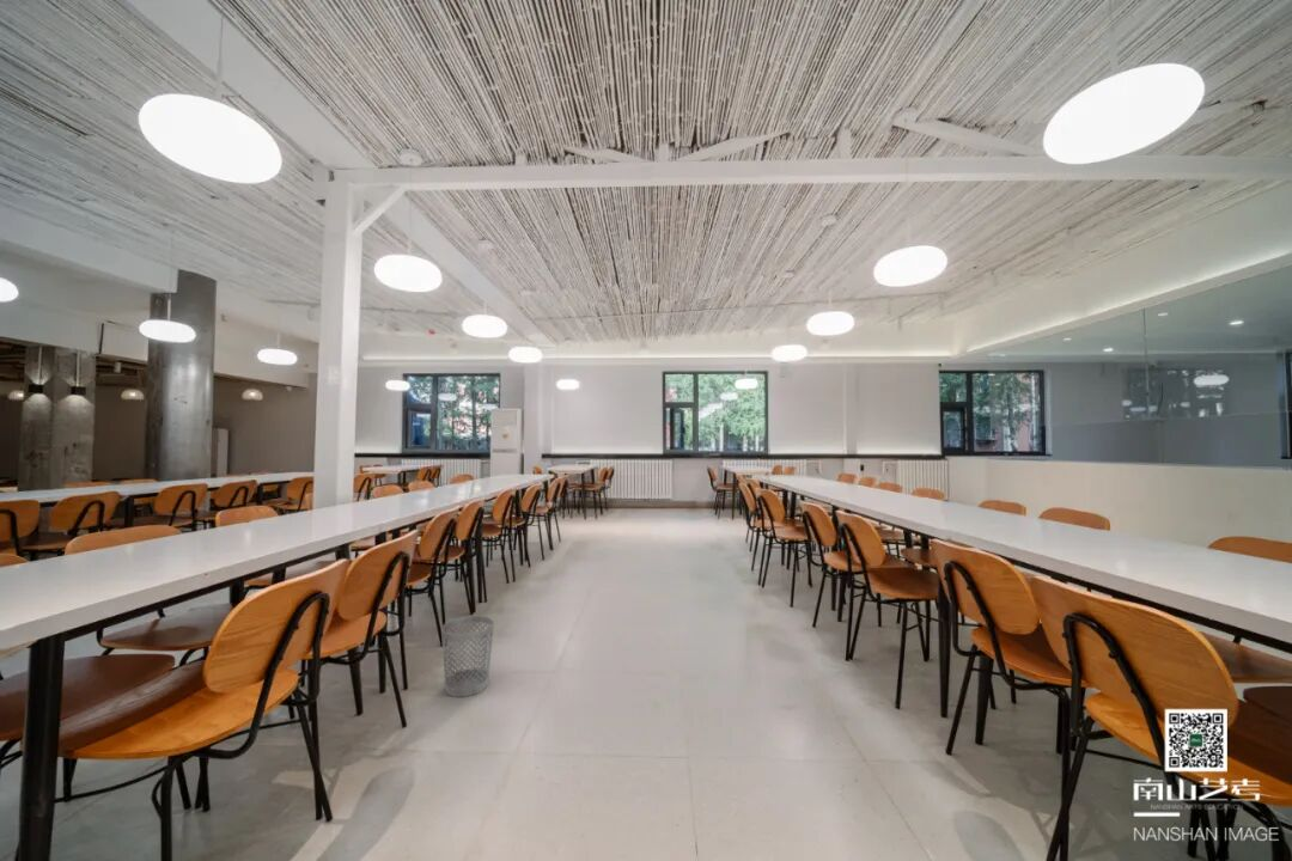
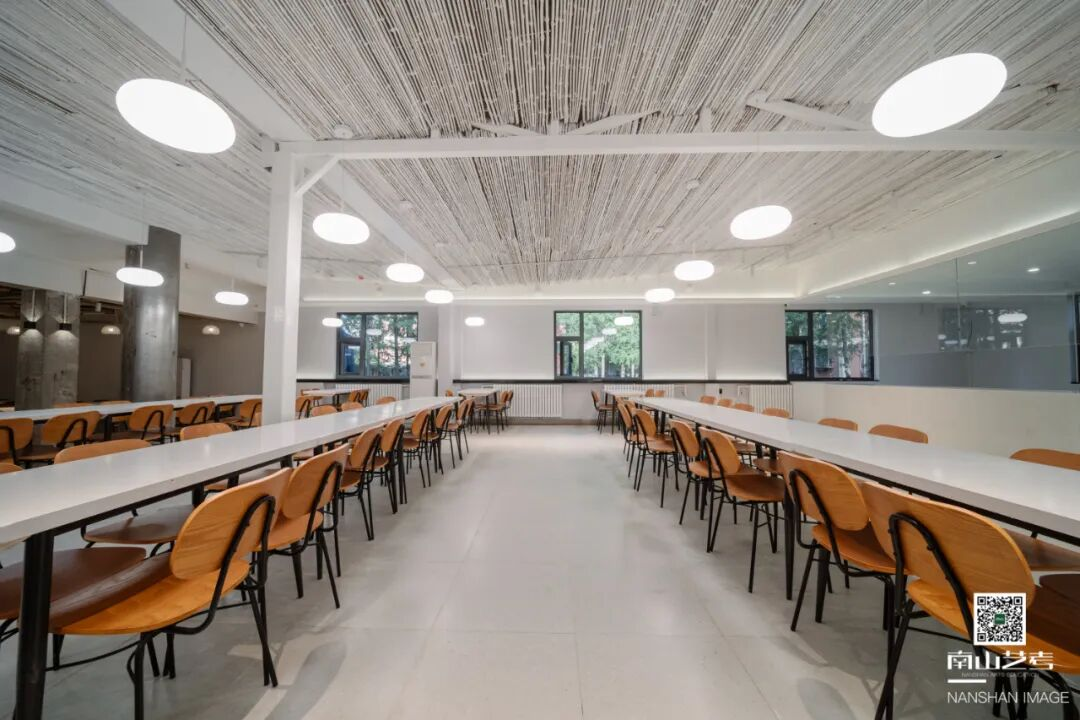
- wastebasket (467, 655)
